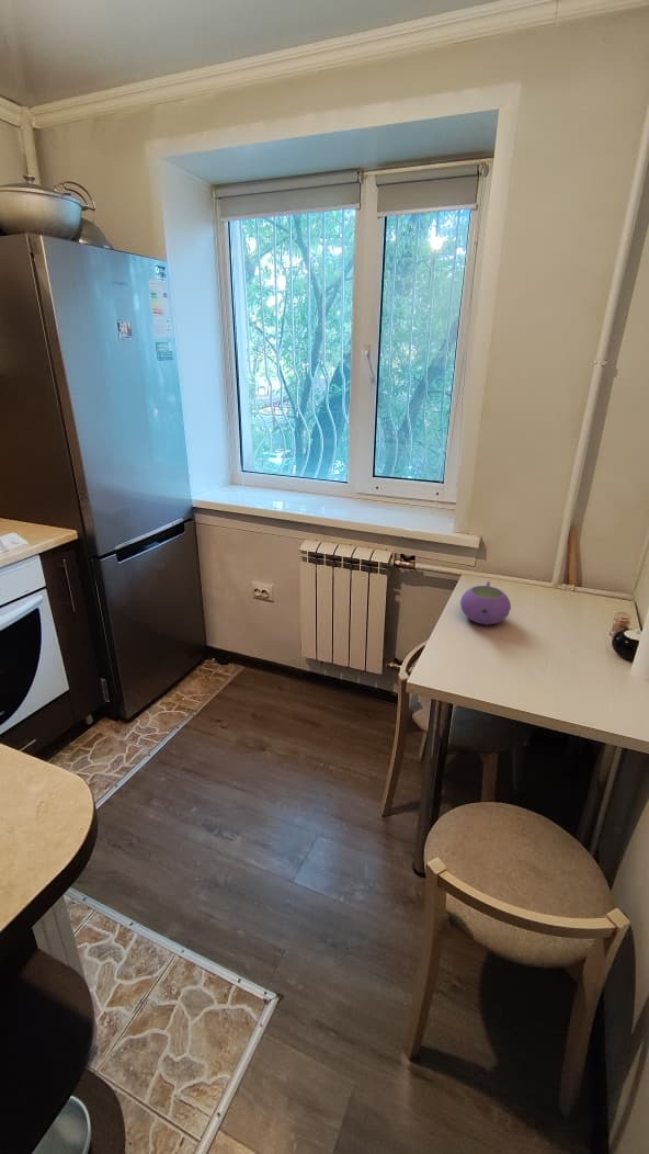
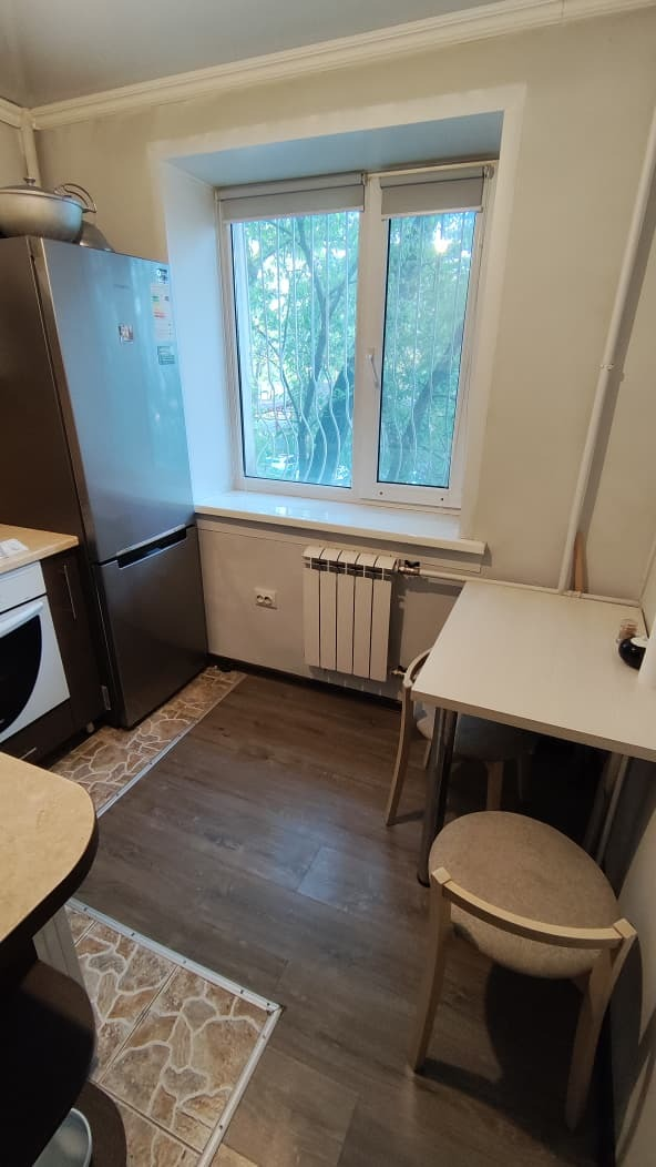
- teapot (485, 606)
